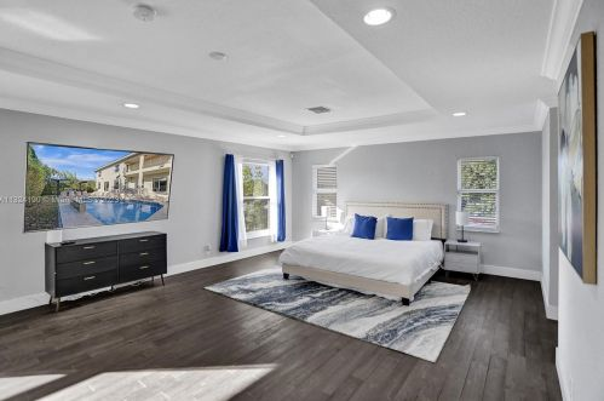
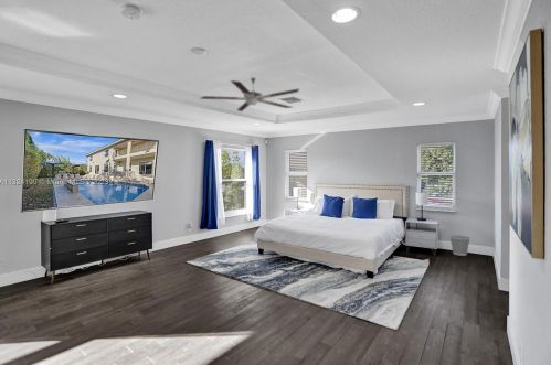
+ wastebasket (459, 245)
+ ceiling fan (248, 92)
